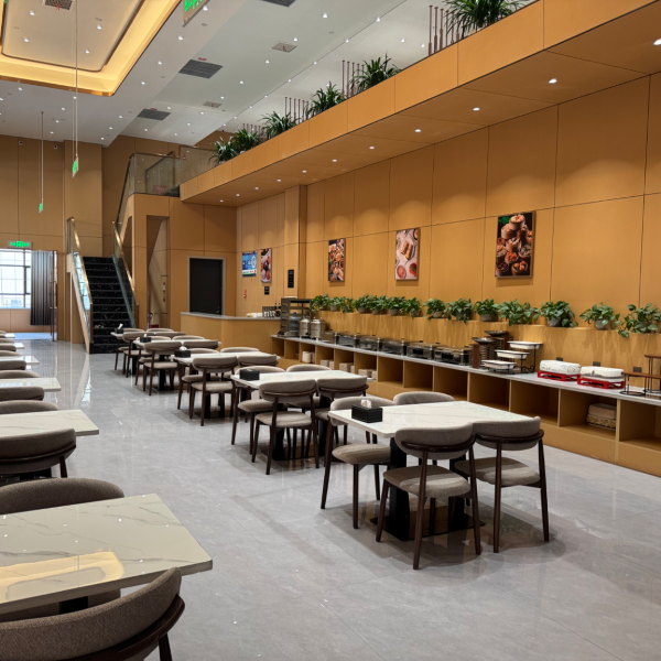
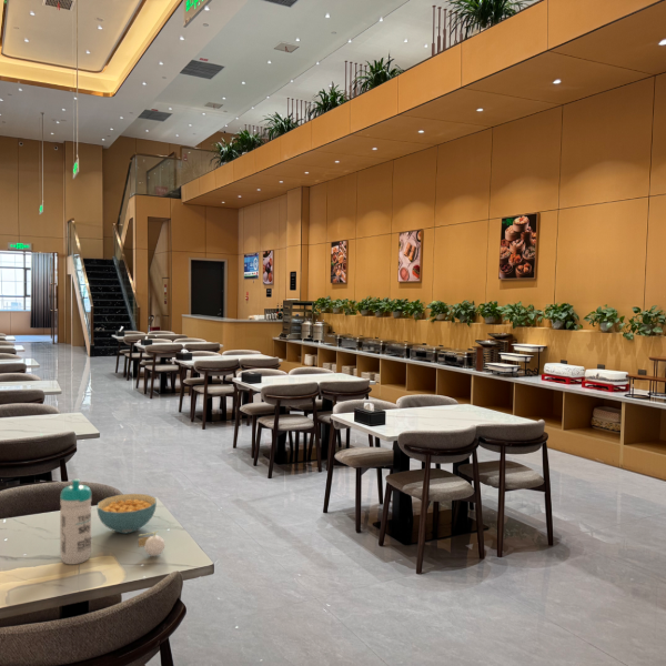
+ cereal bowl (127, 516)
+ fruit (151, 543)
+ water bottle (75, 519)
